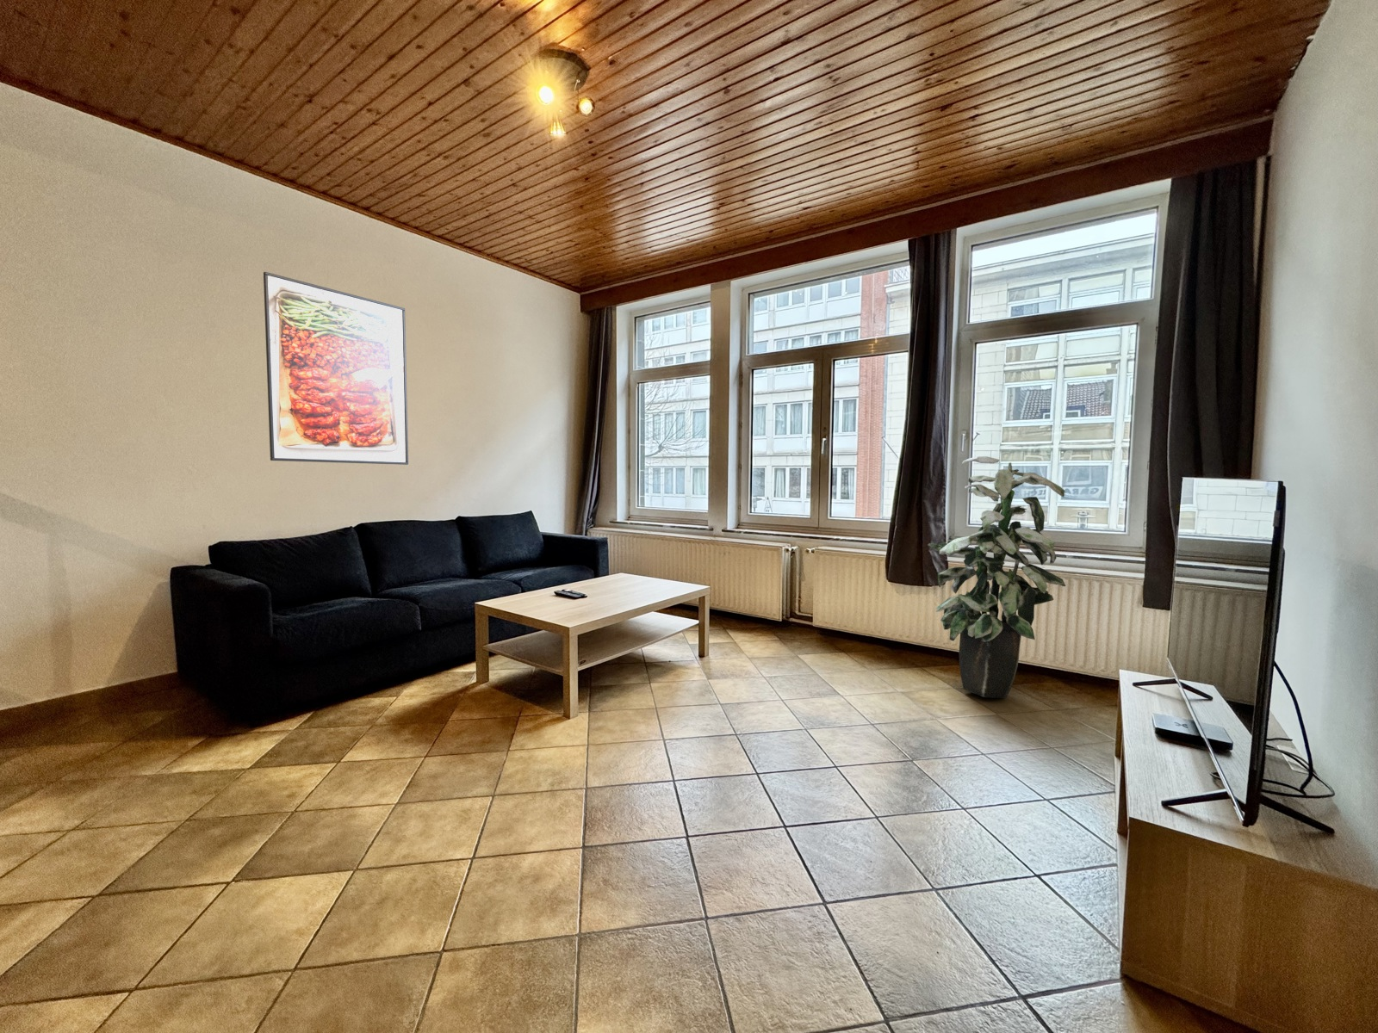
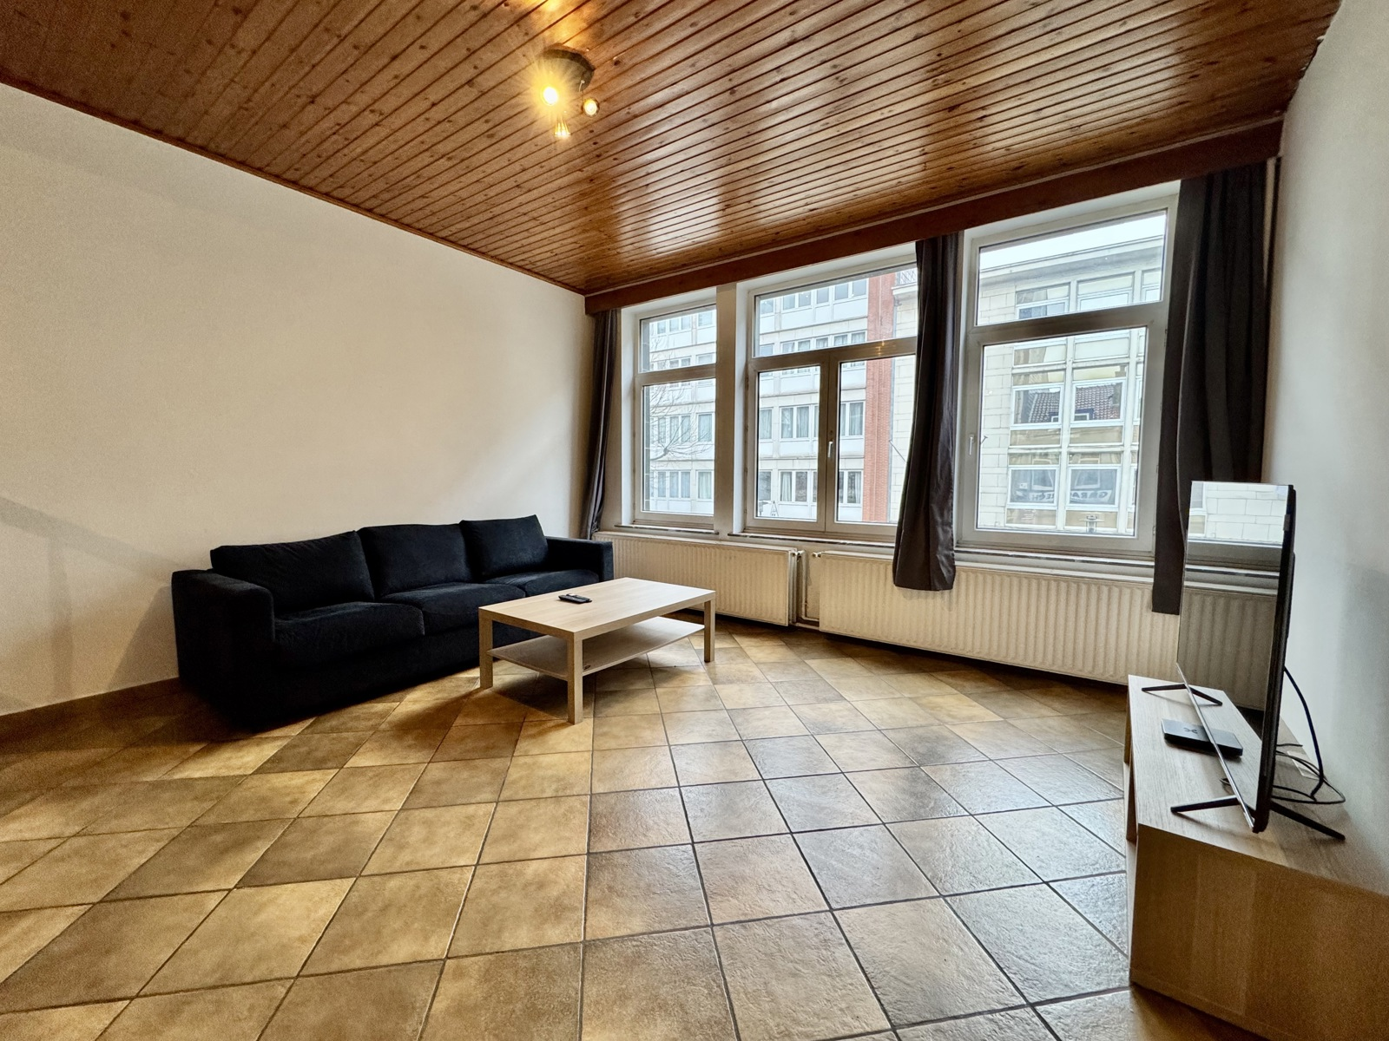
- indoor plant (991, 575)
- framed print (343, 378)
